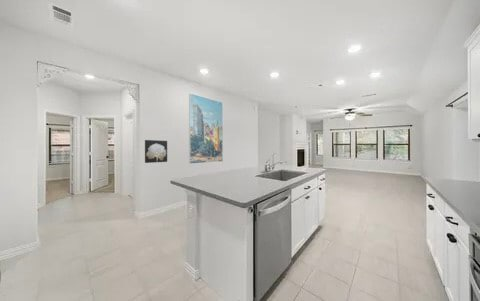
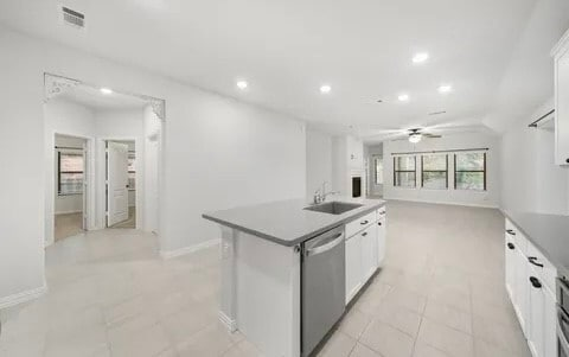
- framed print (207, 130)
- wall art (156, 151)
